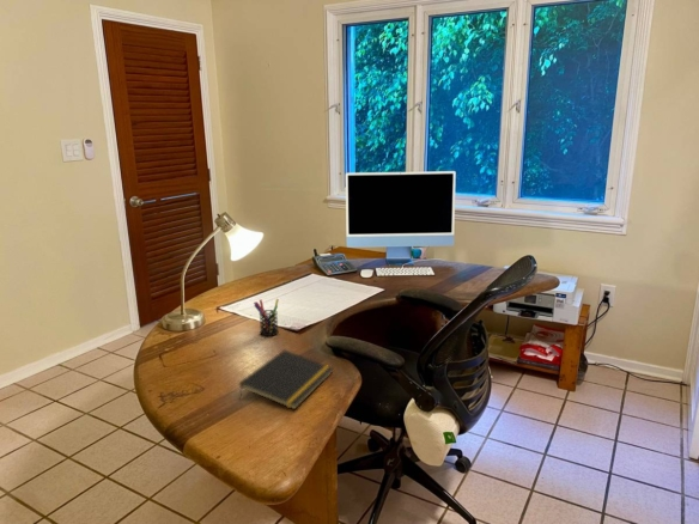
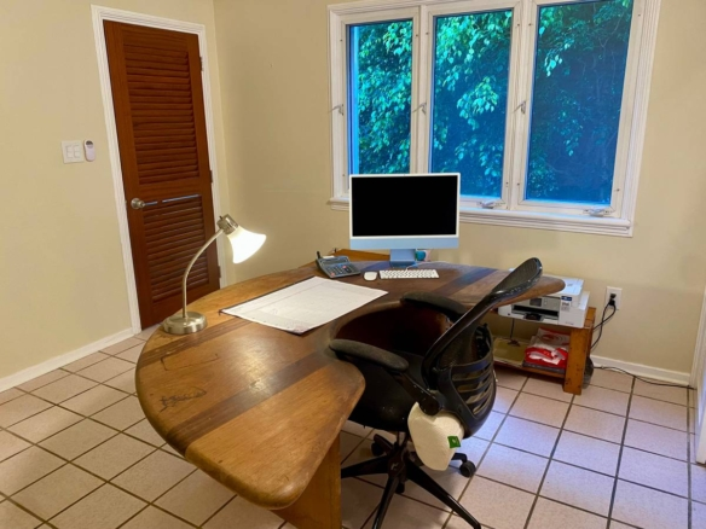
- pen holder (268, 316)
- notepad (288, 377)
